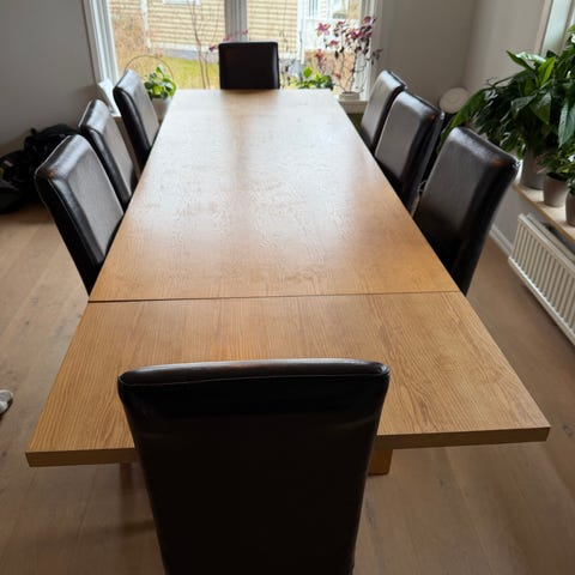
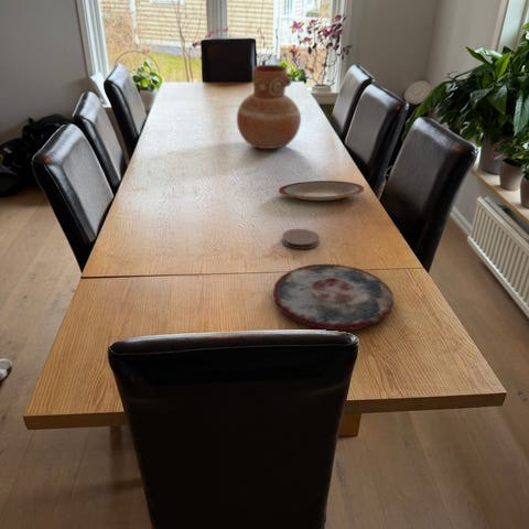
+ plate (321, 192)
+ vase (269, 107)
+ plate (332, 294)
+ coaster (300, 238)
